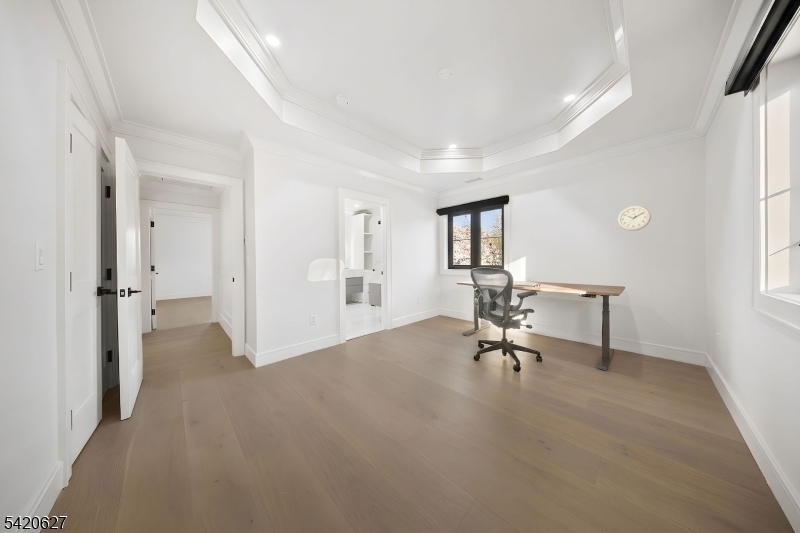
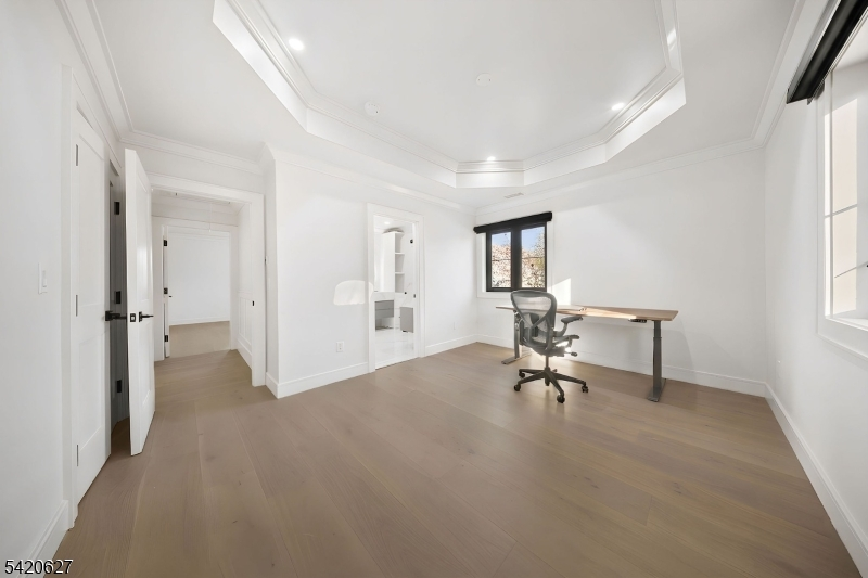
- wall clock (633, 218)
